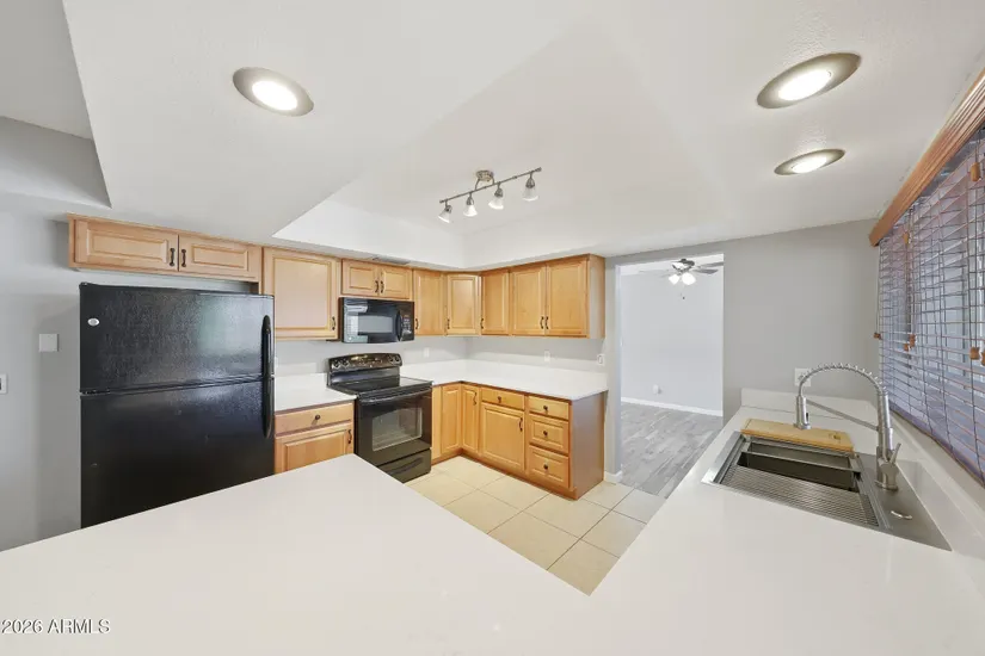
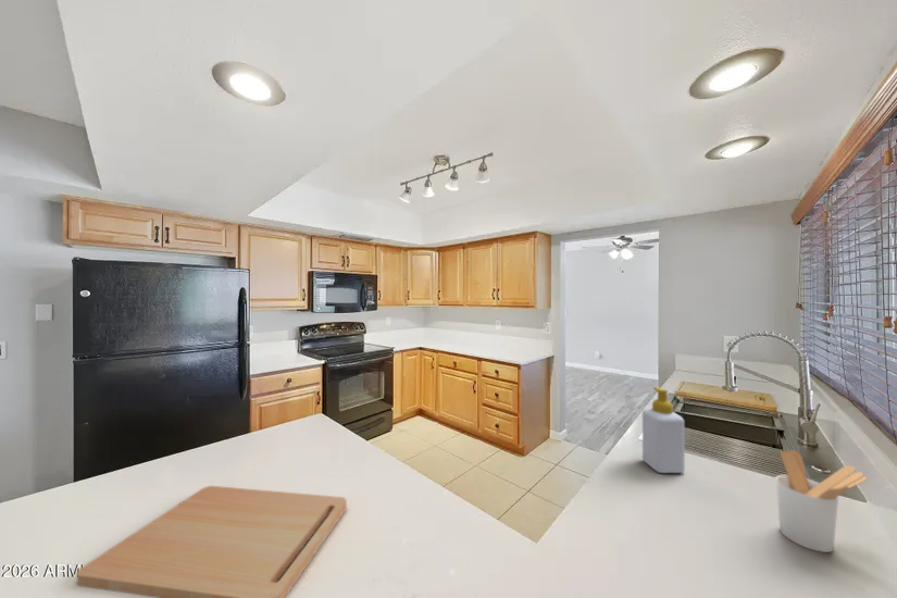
+ utensil holder (820, 501)
+ cutting board (232, 534)
+ soap bottle (662, 427)
